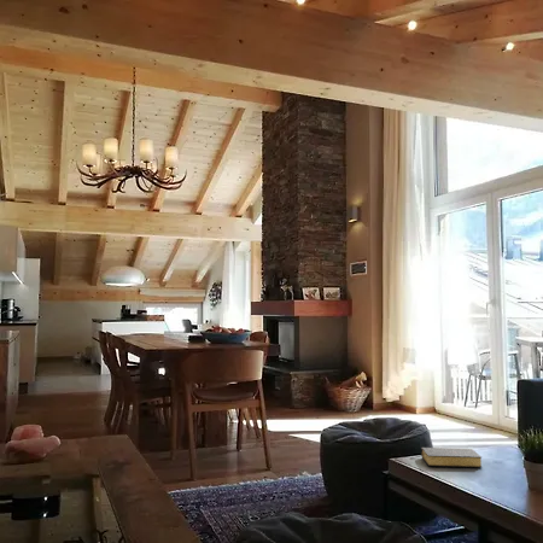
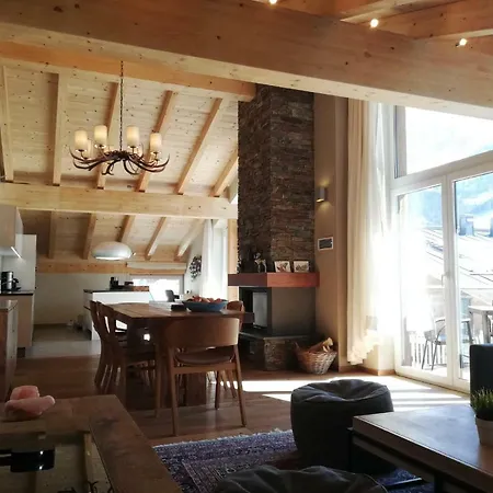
- bible (444, 456)
